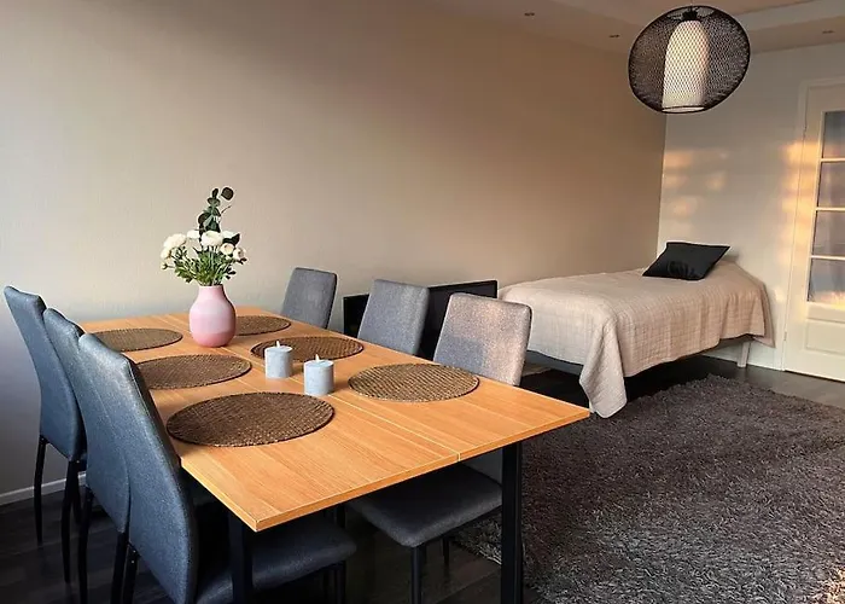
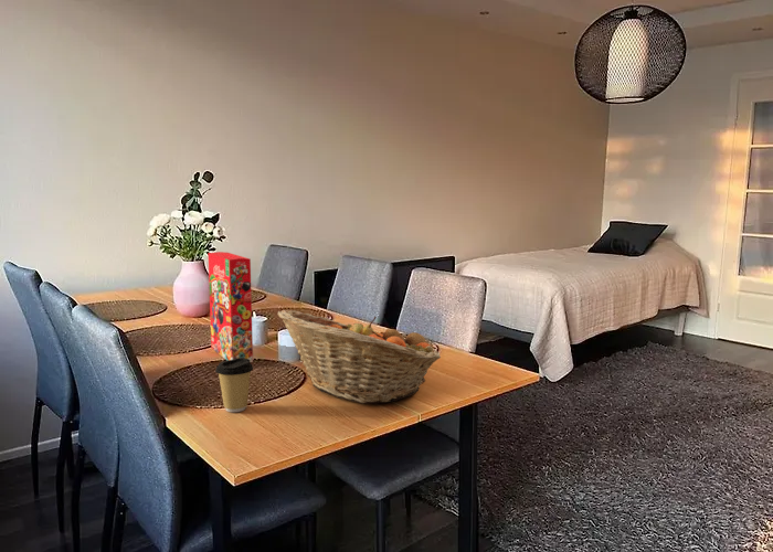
+ coffee cup (234, 384)
+ fruit basket (357, 347)
+ cereal box (230, 305)
